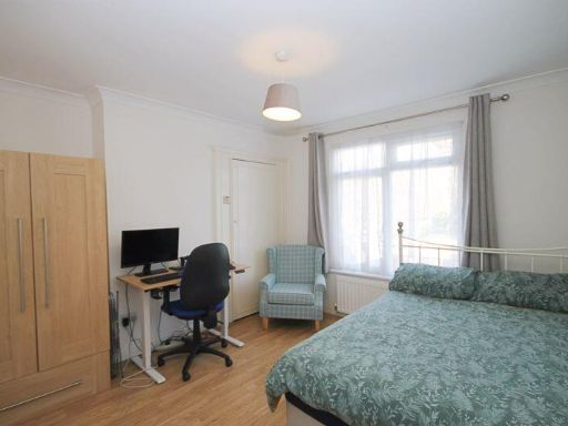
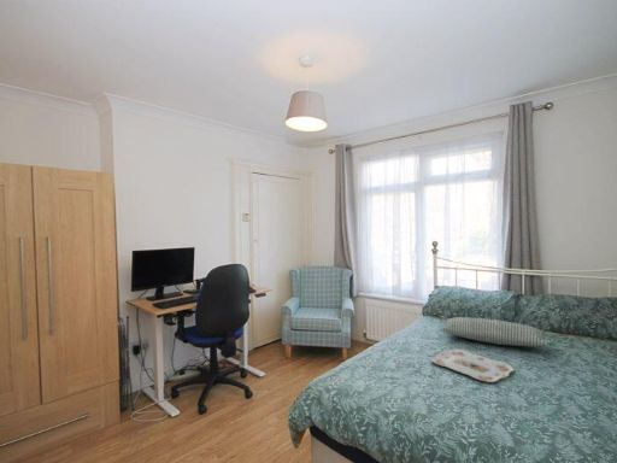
+ pillow (490, 330)
+ serving tray (470, 364)
